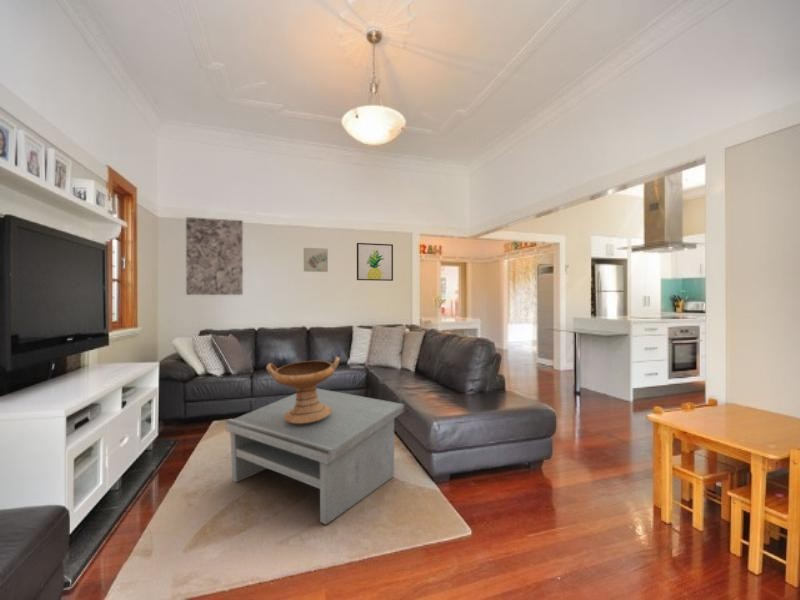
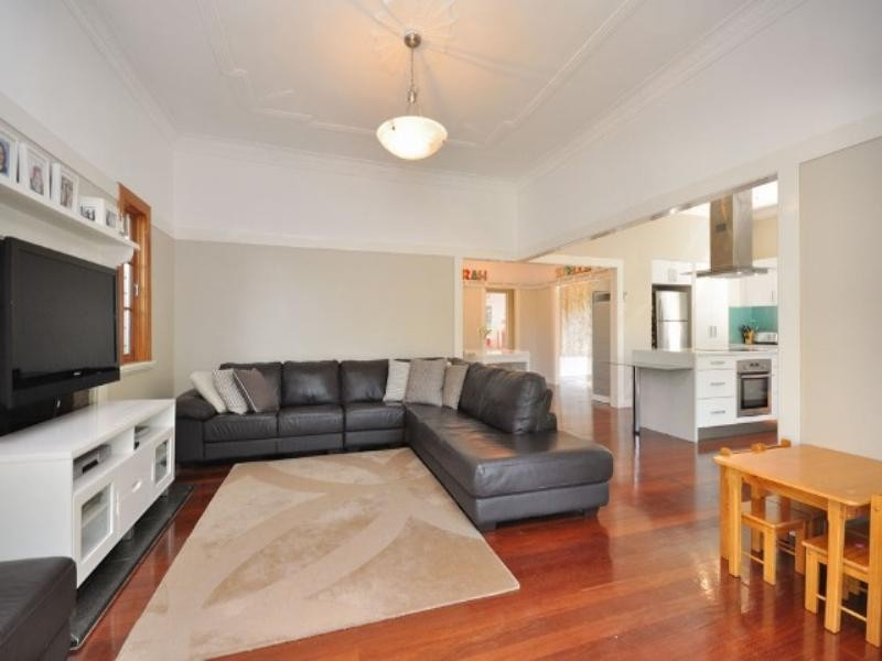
- wall art (215, 257)
- decorative bowl (308, 386)
- wall art (315, 260)
- coffee table (317, 441)
- wall art (375, 262)
